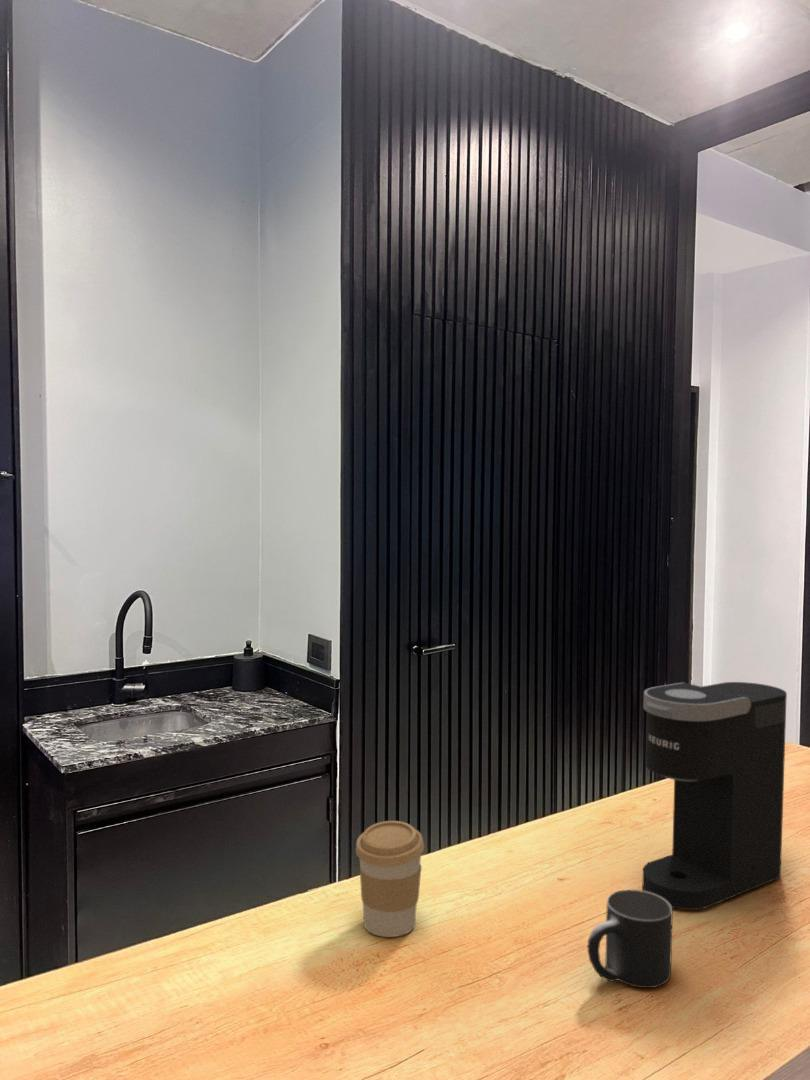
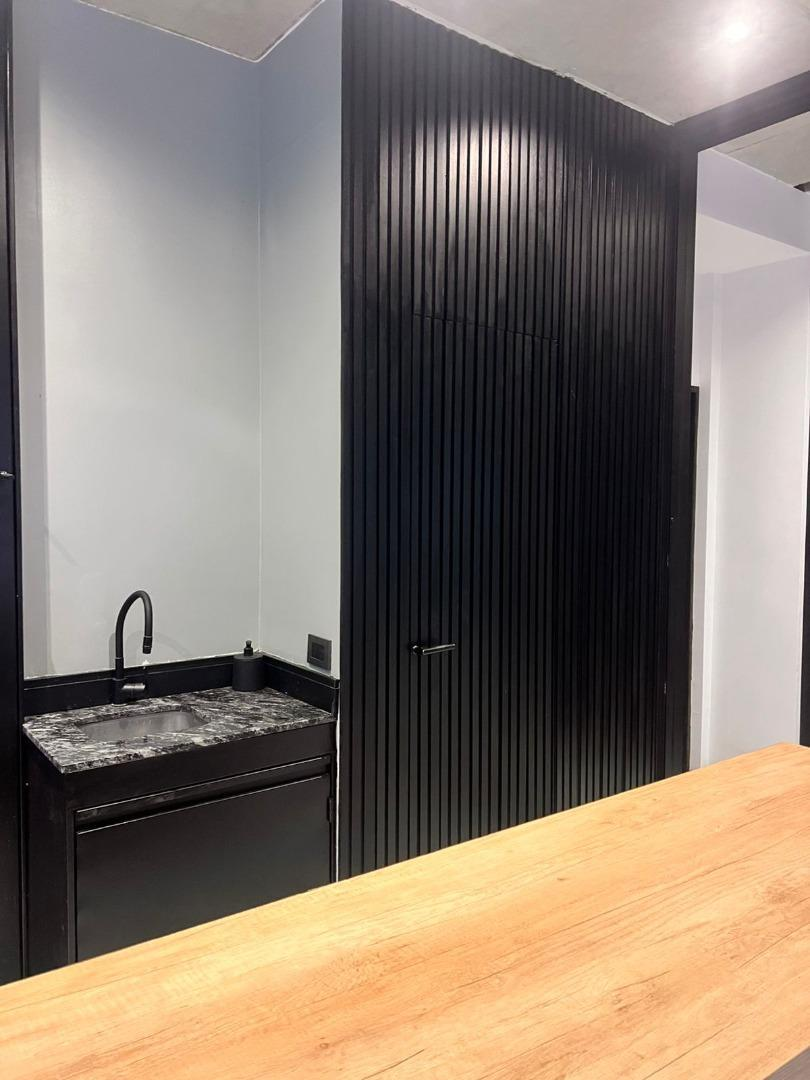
- mug (625, 941)
- coffee cup (389, 877)
- coffee maker (714, 785)
